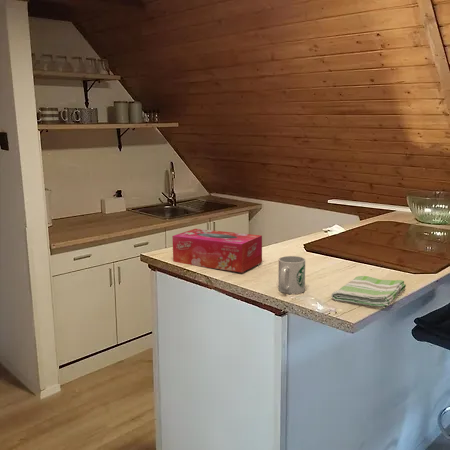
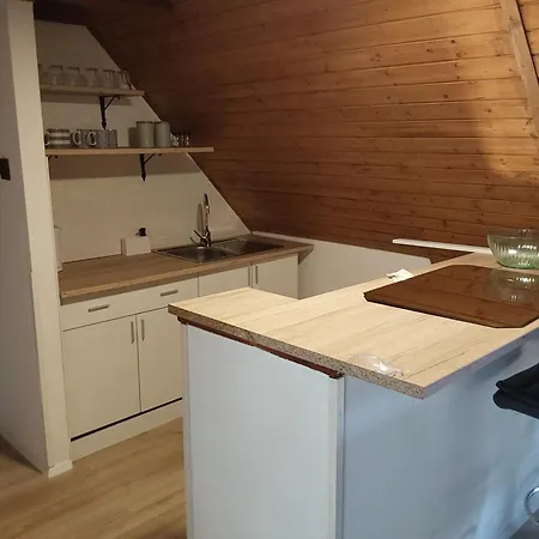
- mug (289, 276)
- tissue box (217, 249)
- dish towel (369, 288)
